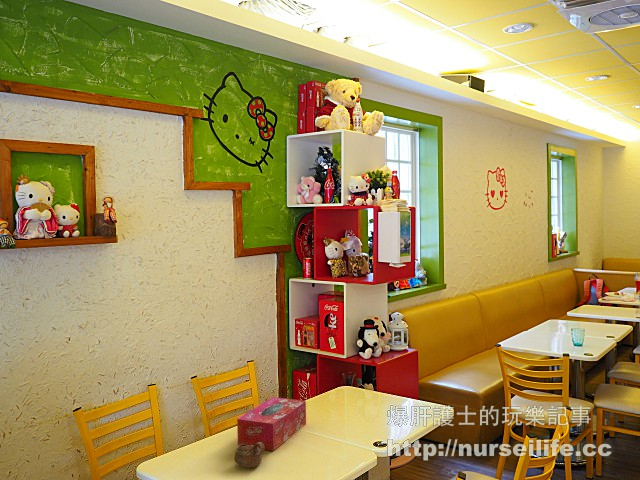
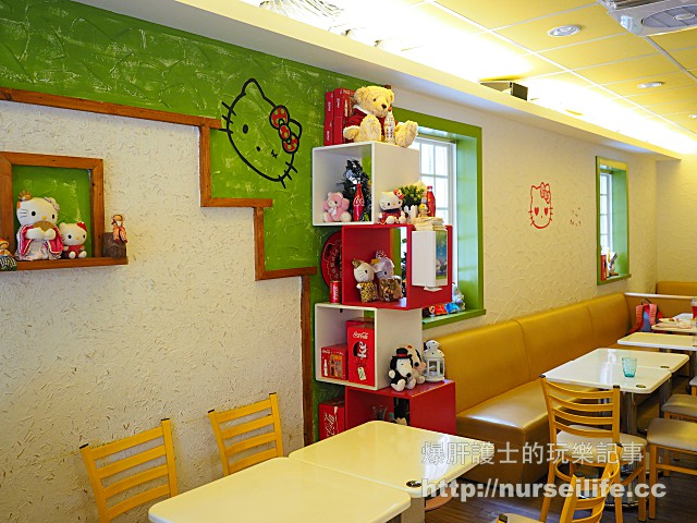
- tissue box (273, 422)
- cup (249, 453)
